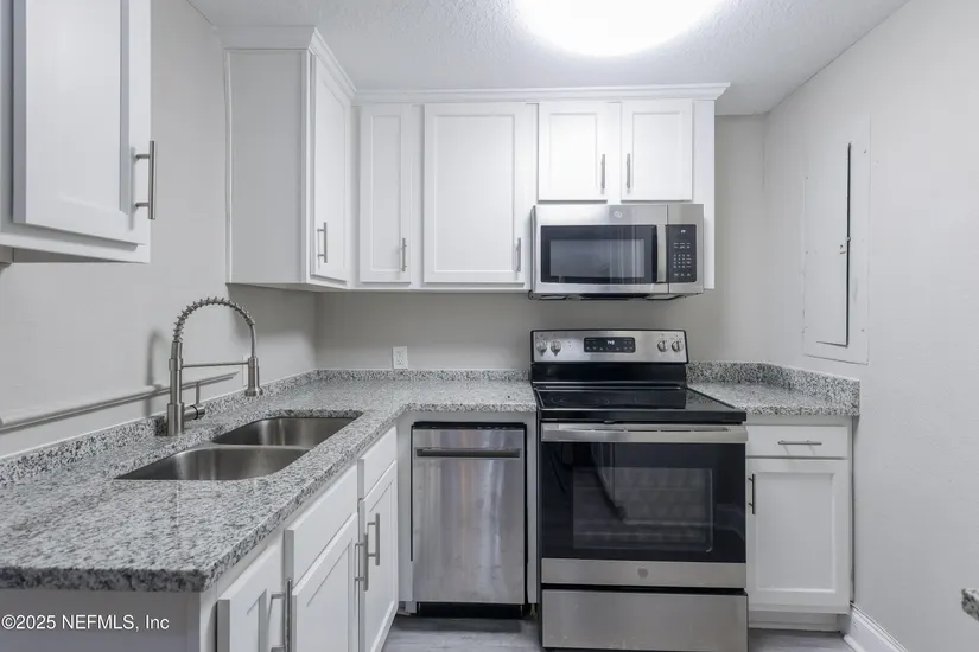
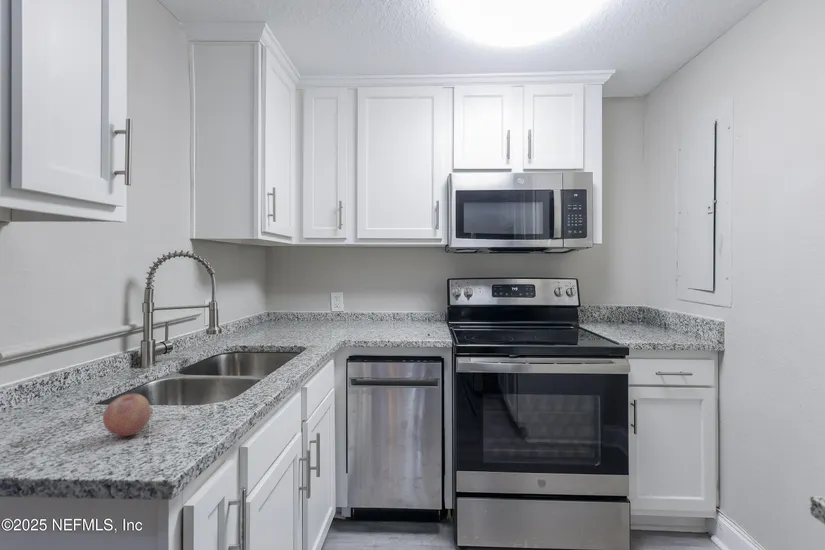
+ fruit (128, 415)
